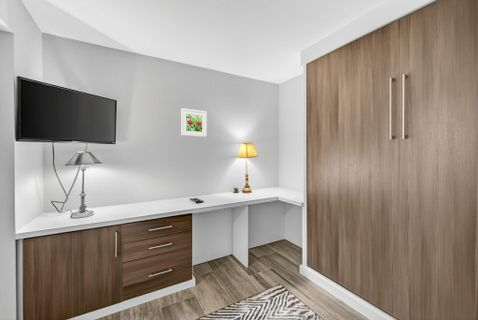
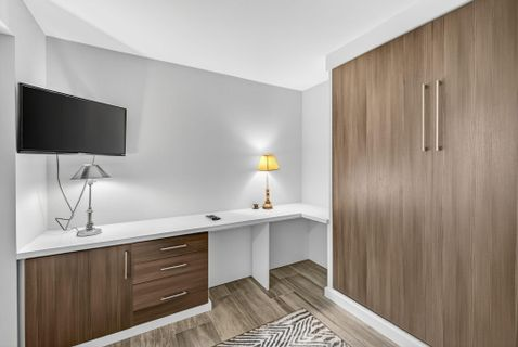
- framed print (194, 123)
